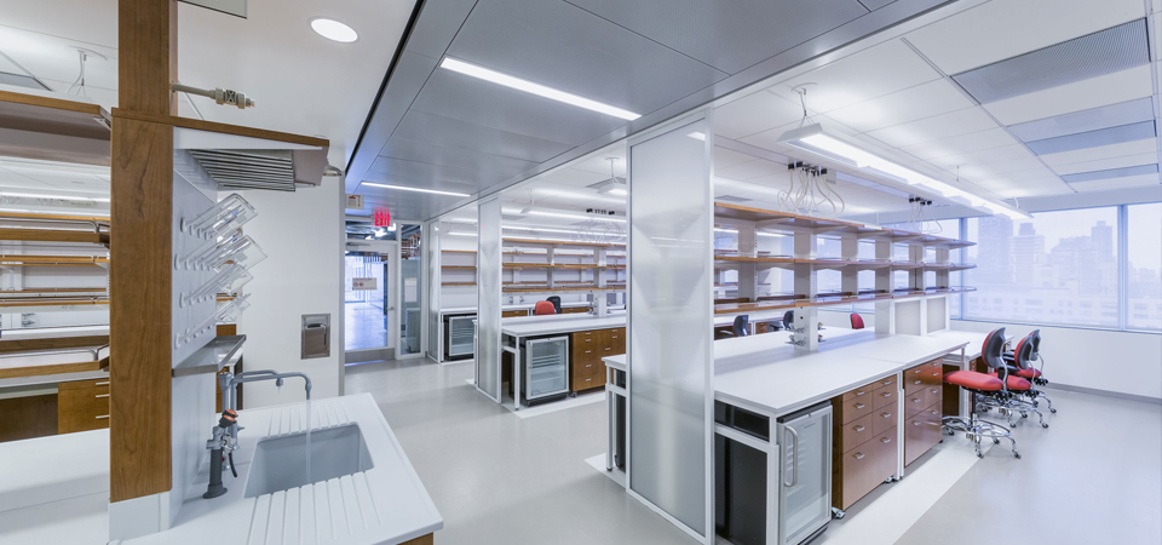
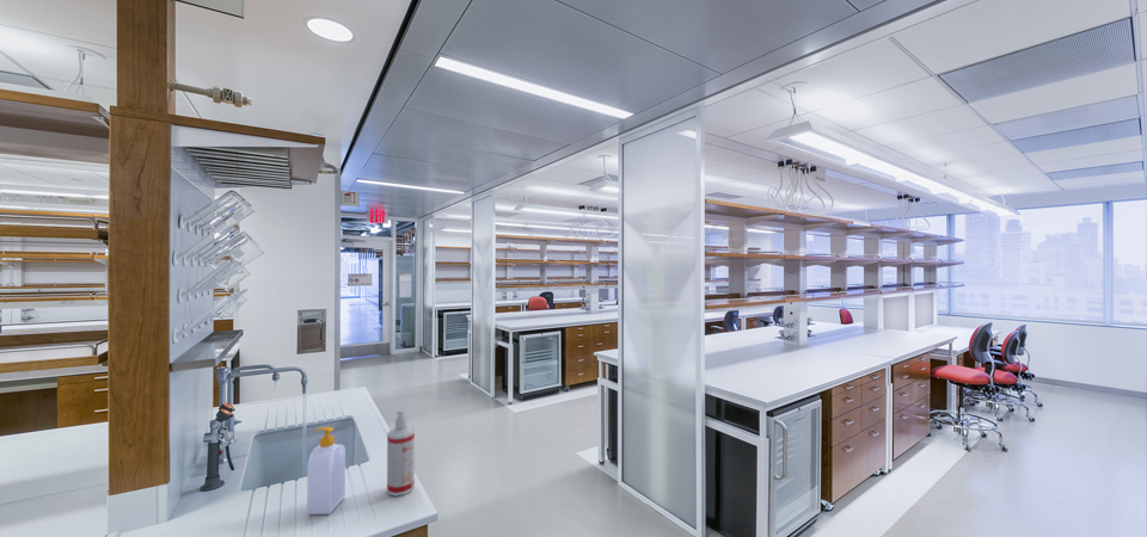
+ spray bottle (400, 449)
+ soap bottle (325, 467)
